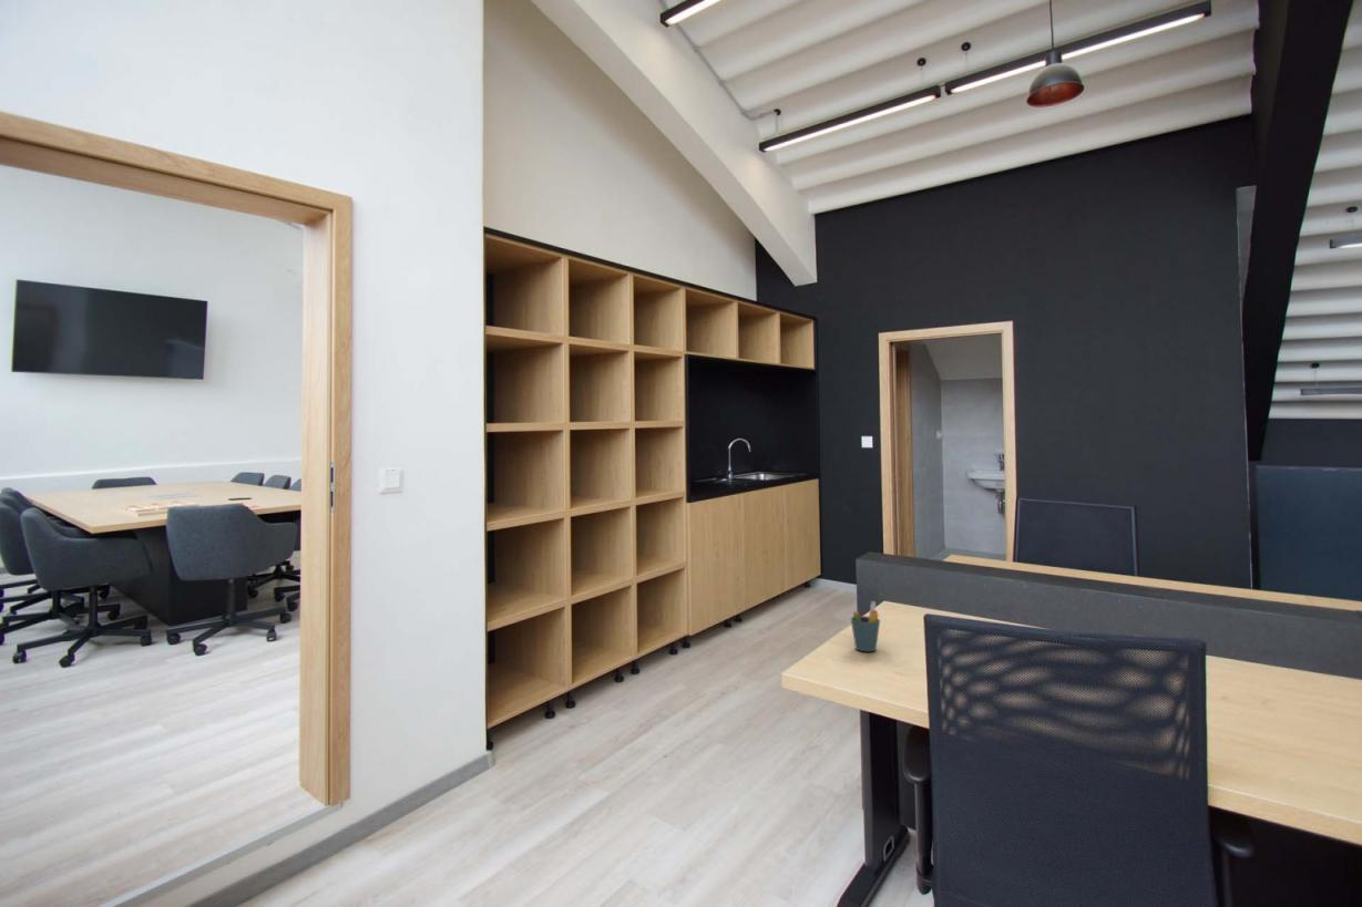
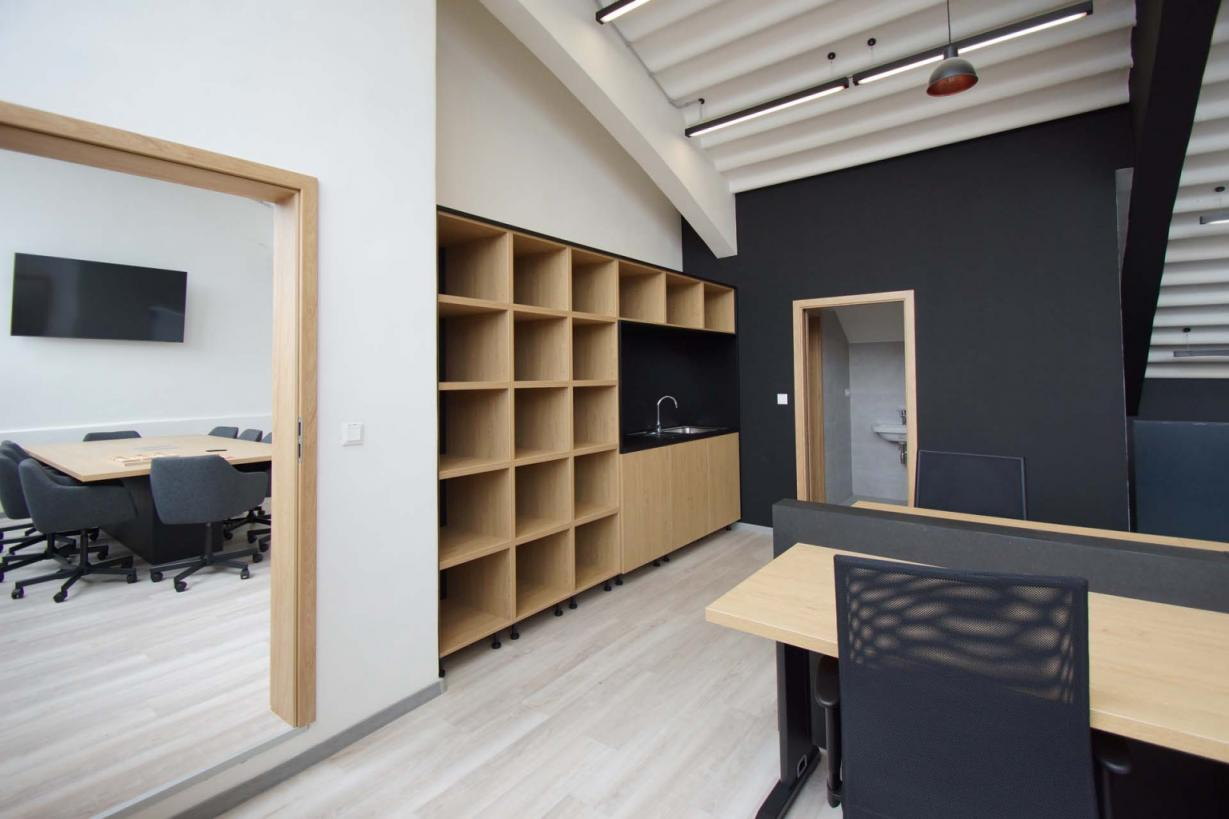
- pen holder (866, 626)
